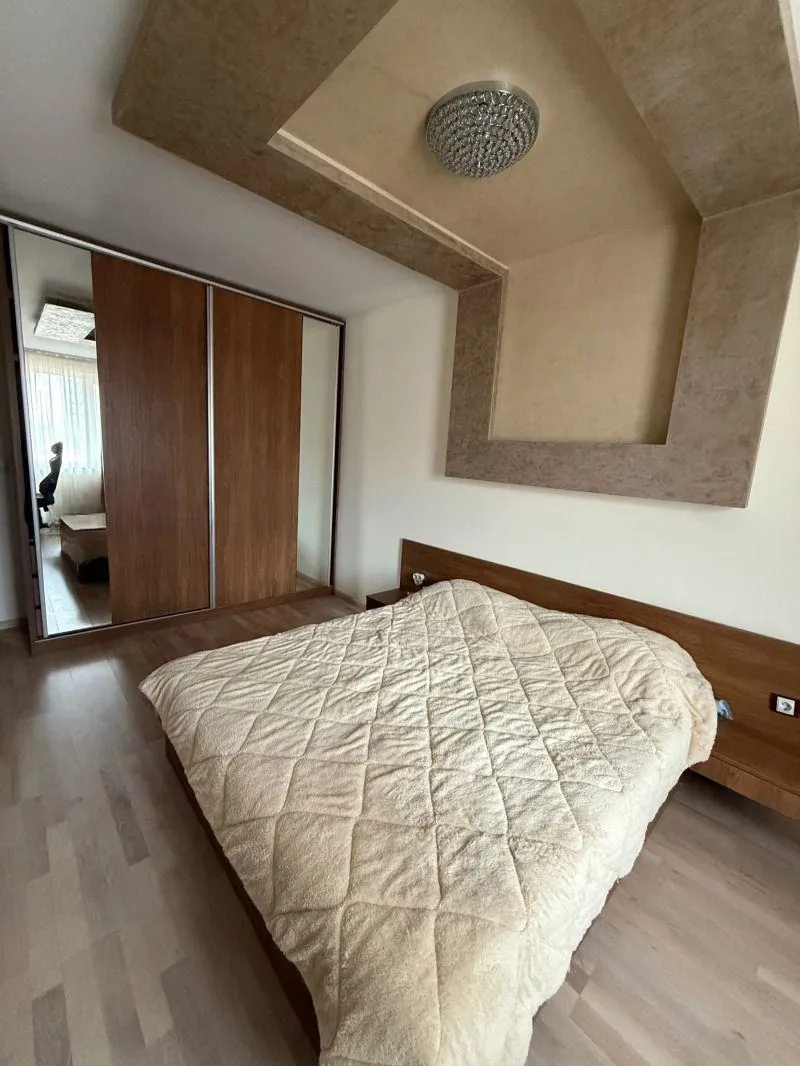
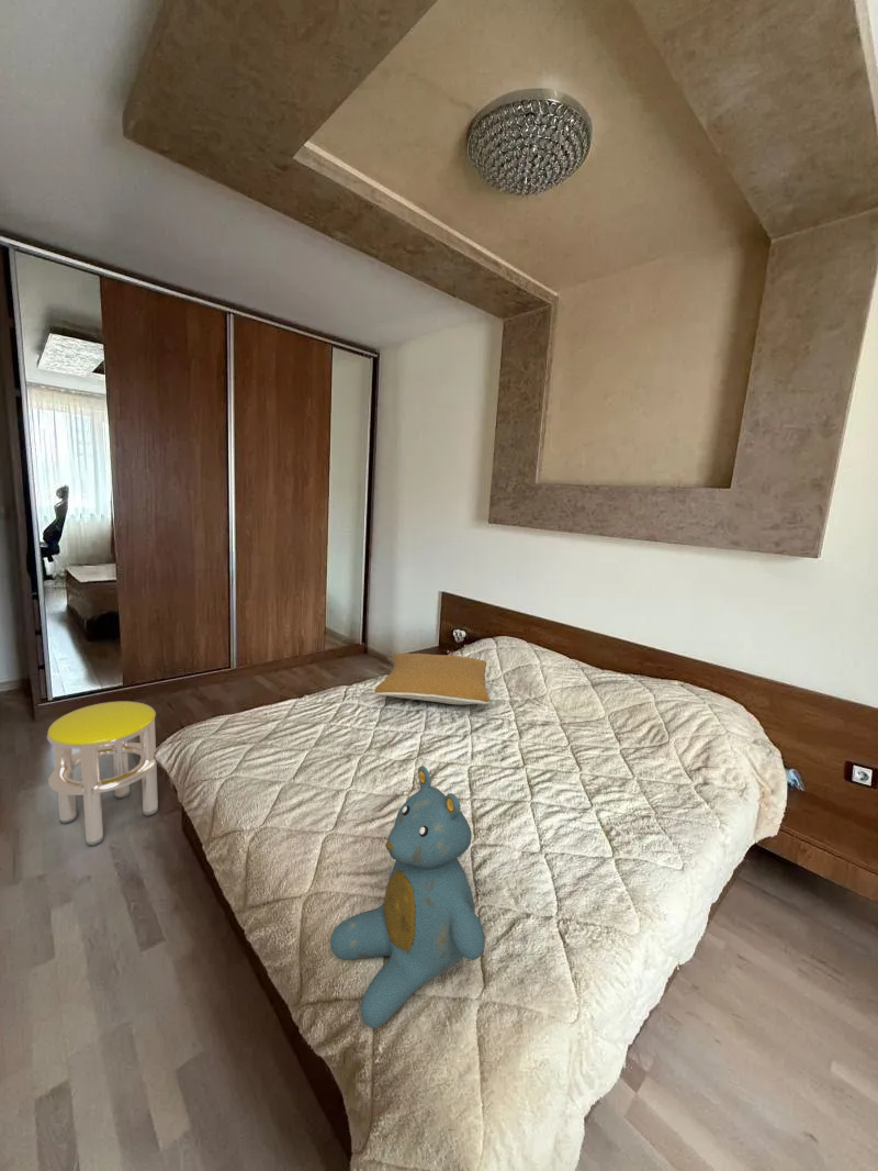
+ teddy bear (407, 878)
+ stool (113, 766)
+ pillow (436, 677)
